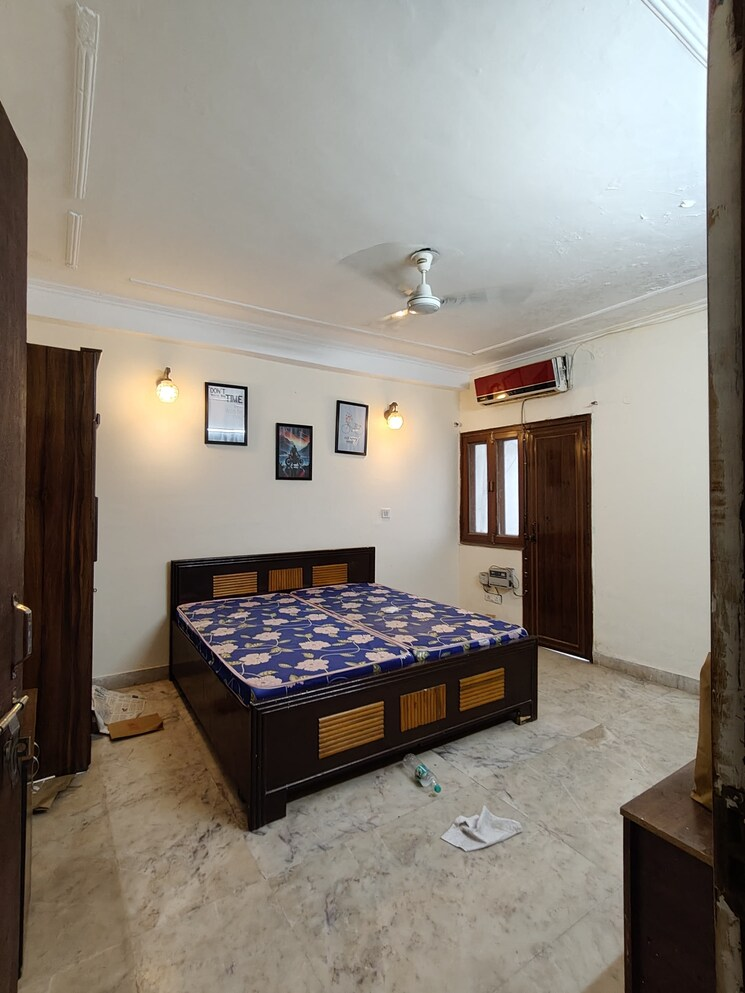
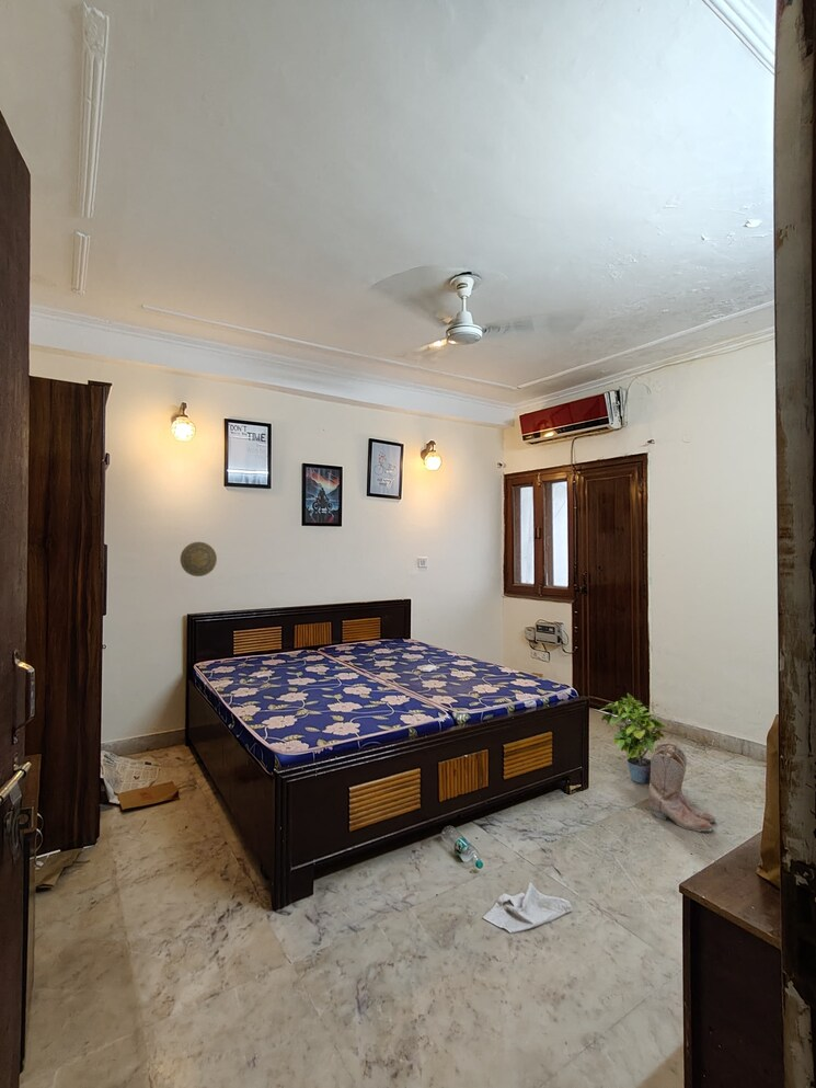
+ boots (681, 782)
+ decorative plate (198, 559)
+ potted plant (635, 735)
